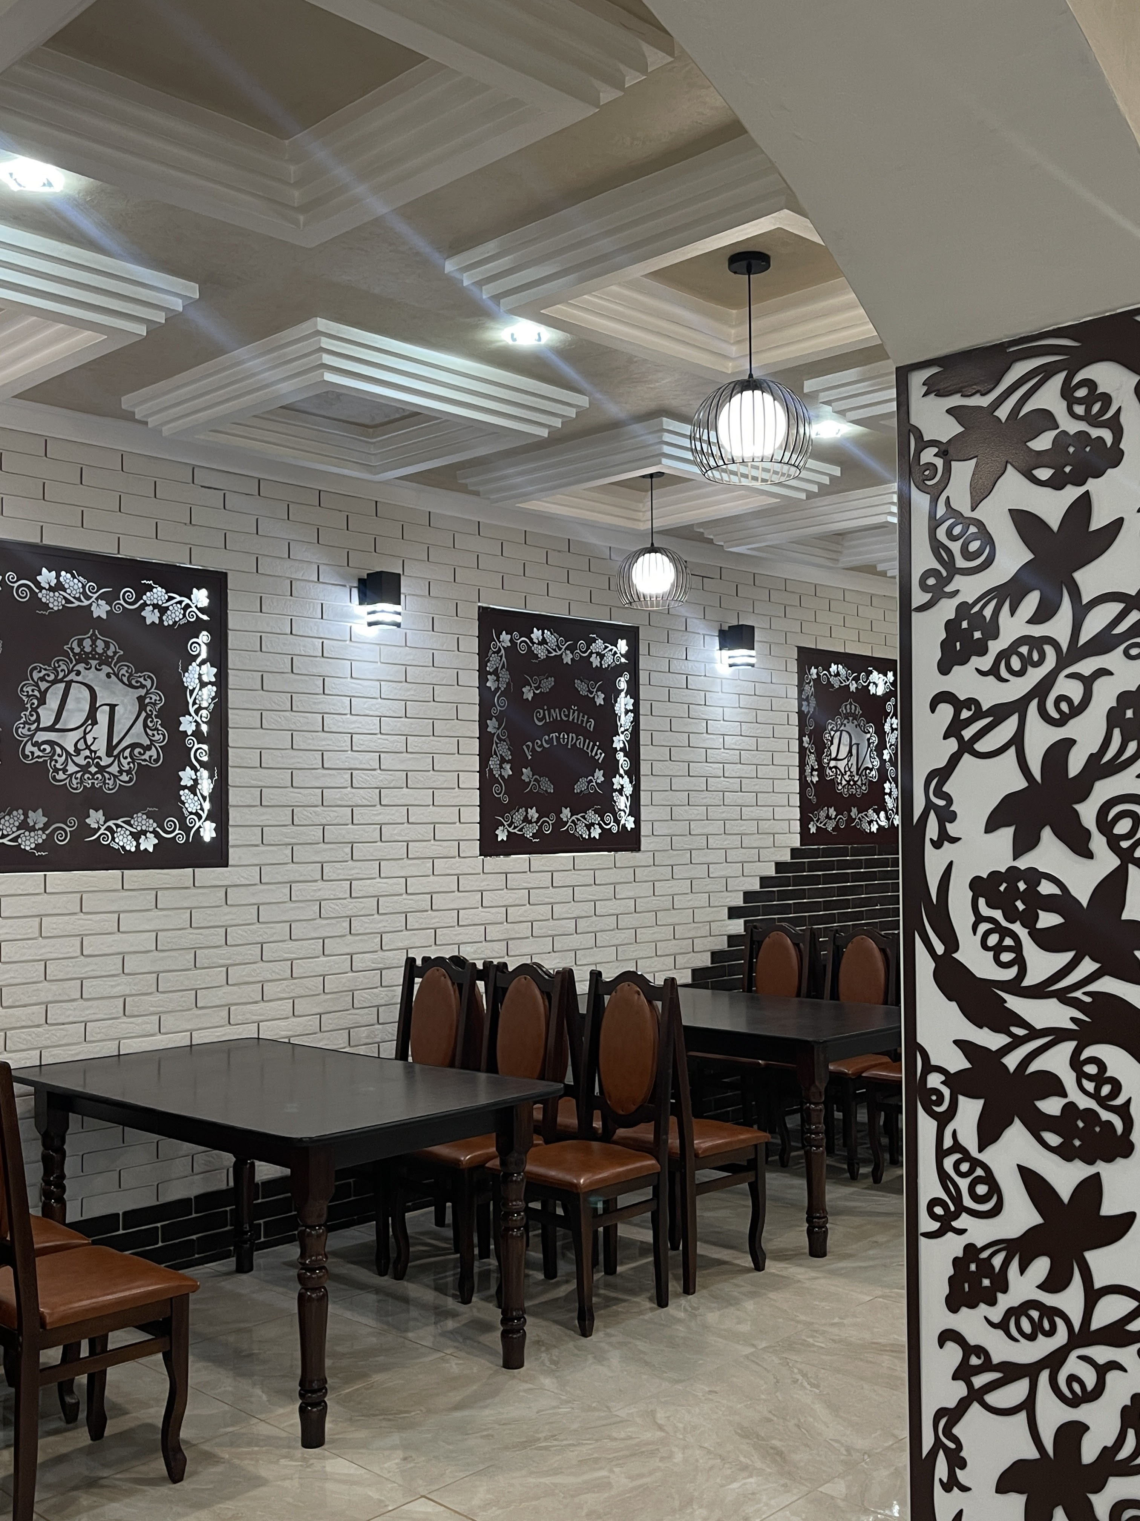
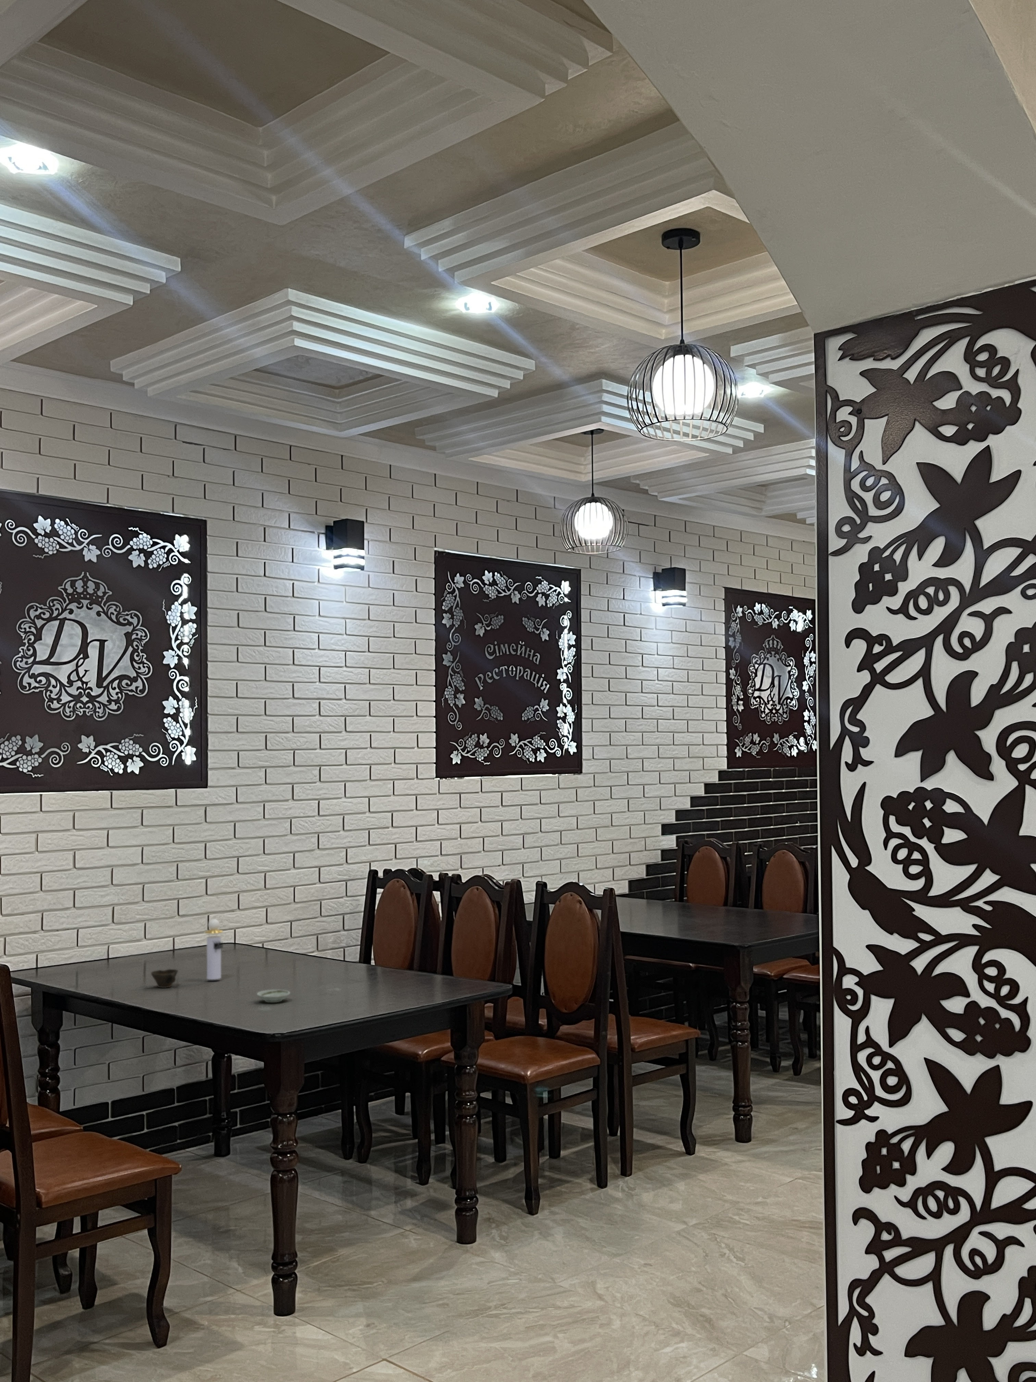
+ saucer (273, 997)
+ cup (165, 979)
+ perfume bottle (213, 949)
